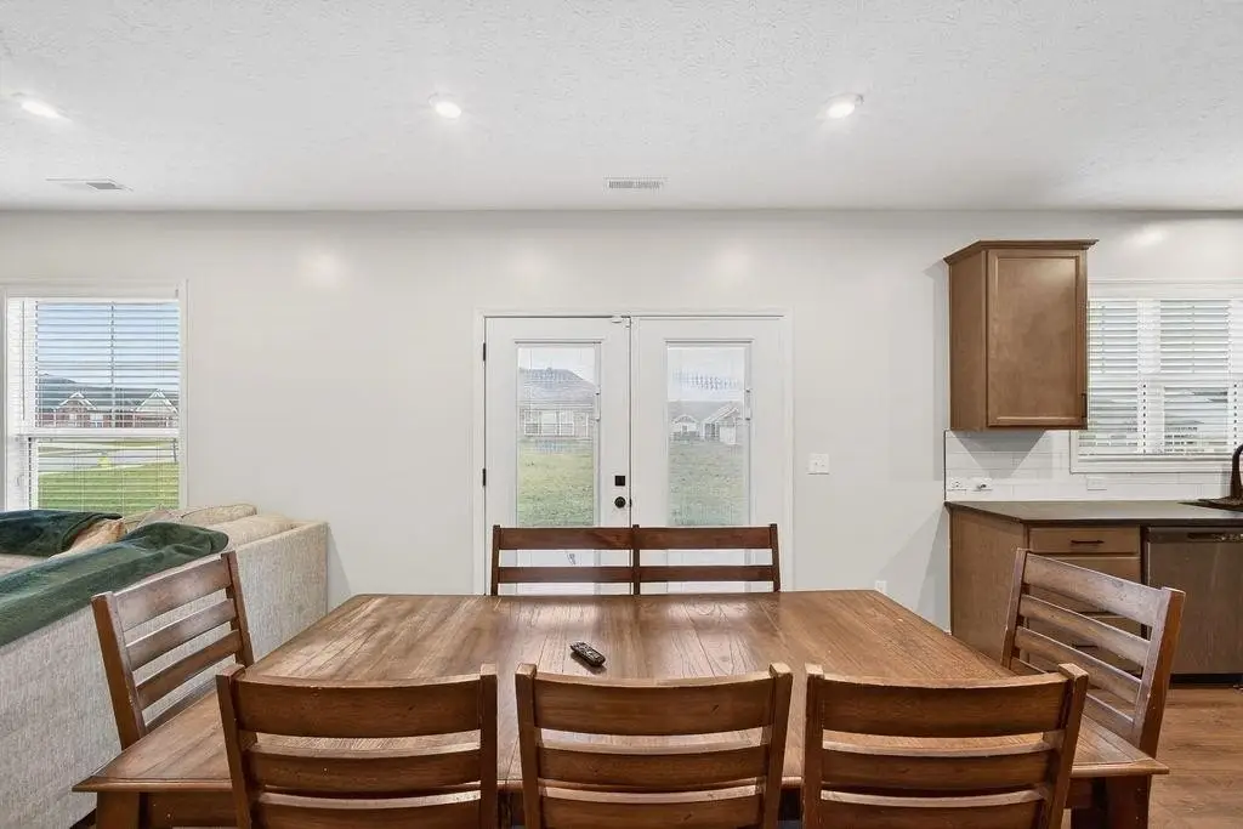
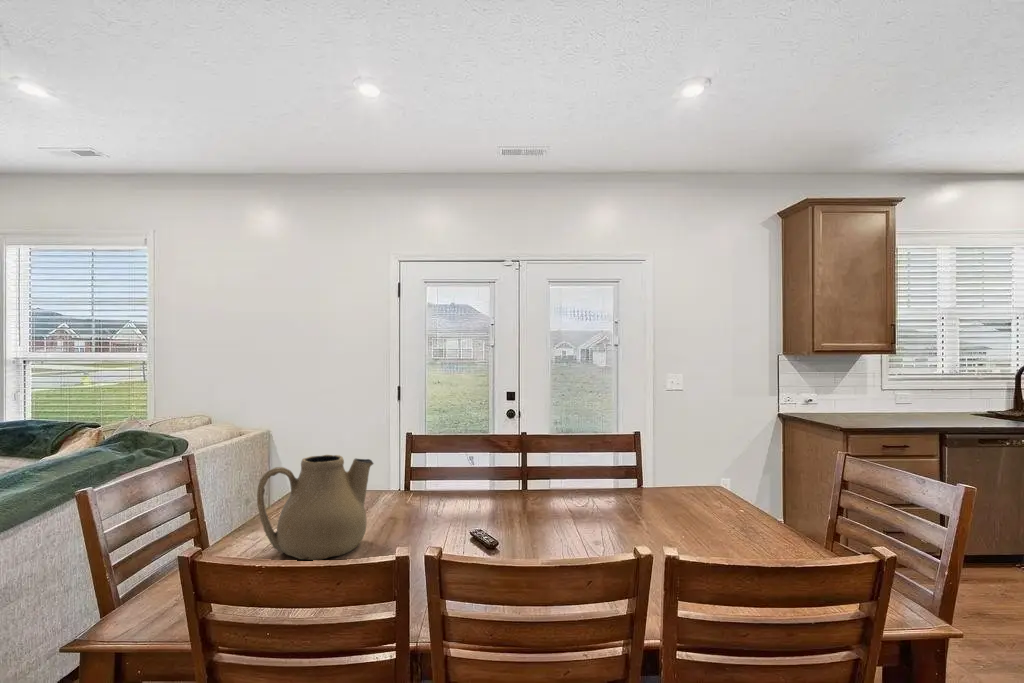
+ teapot (319, 503)
